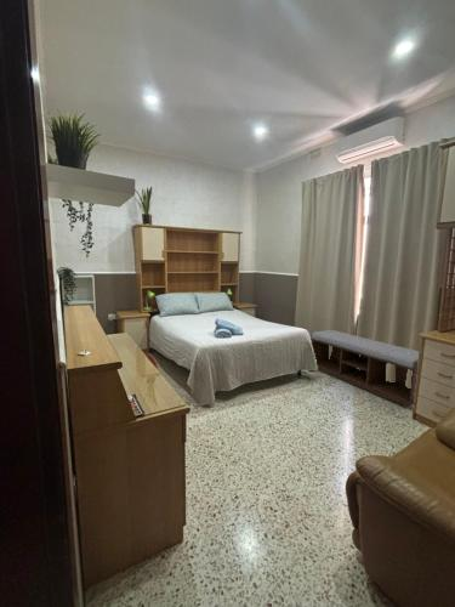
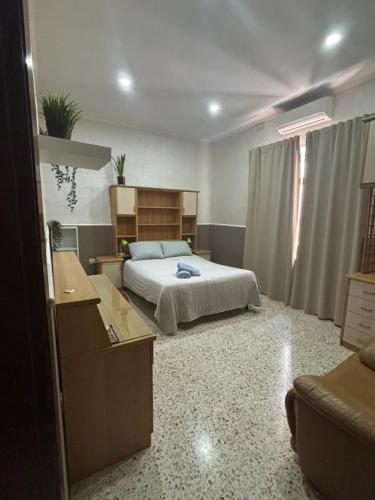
- bench (363, 361)
